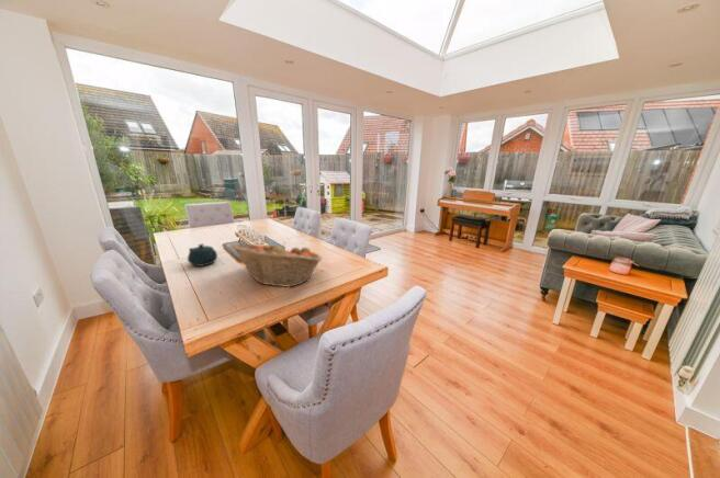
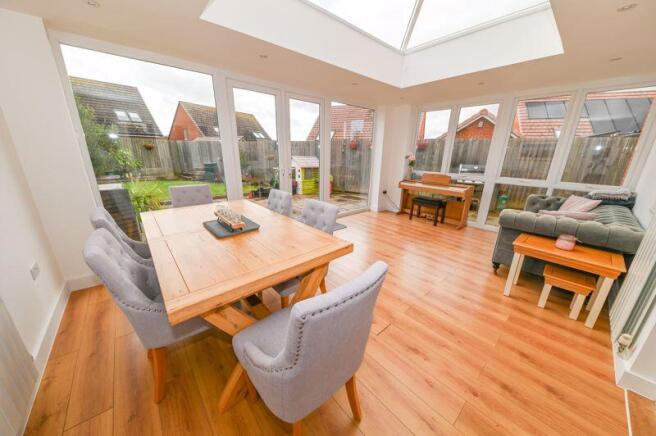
- fruit basket (278, 258)
- teapot (203, 253)
